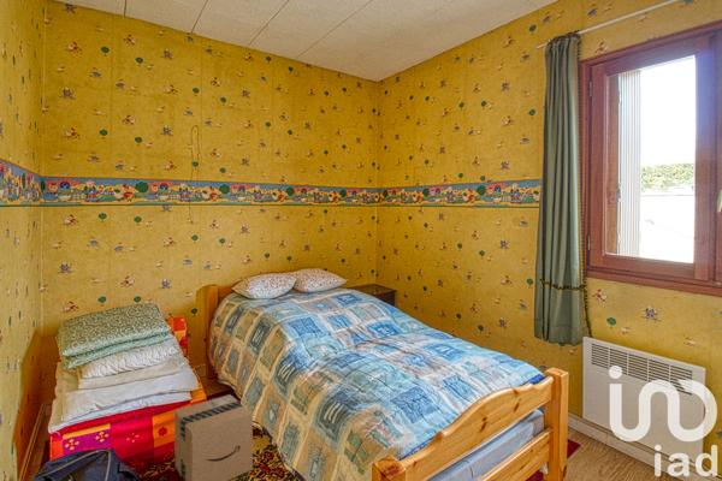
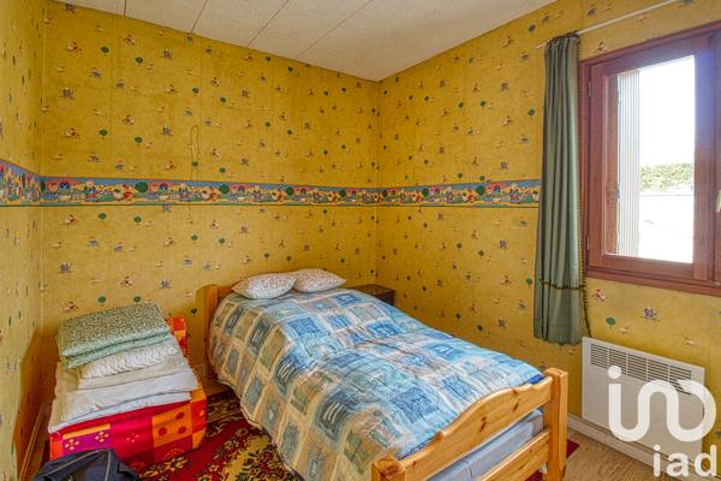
- cardboard box (213, 439)
